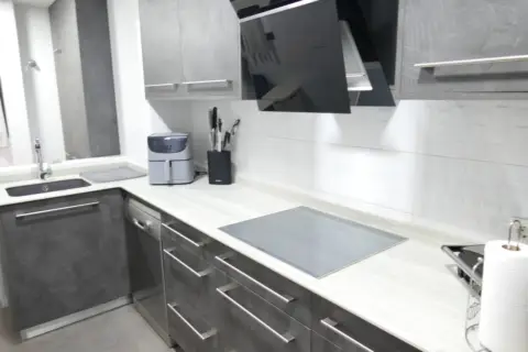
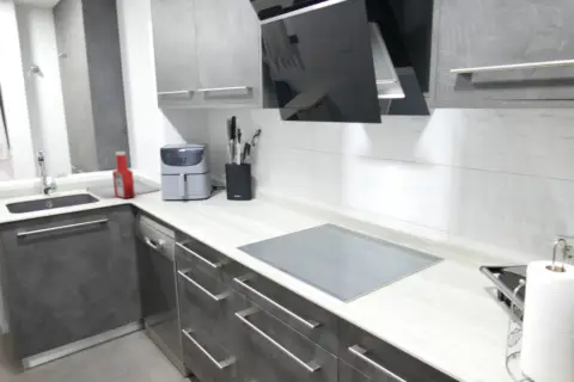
+ soap bottle (122, 173)
